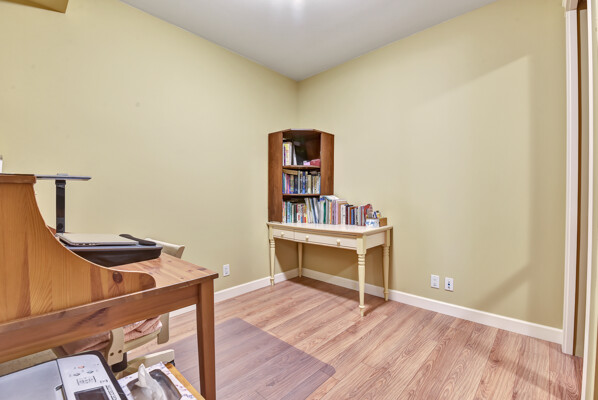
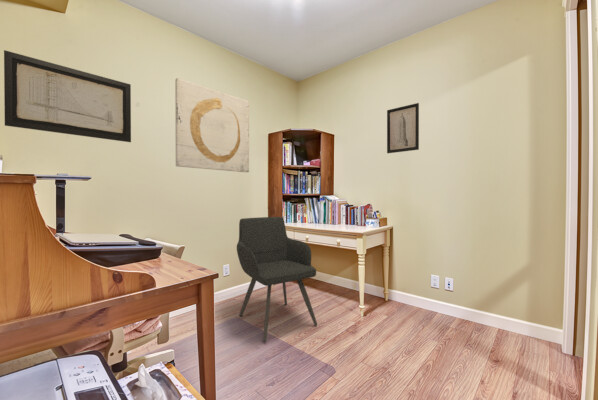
+ wall art (75, 102)
+ armchair (274, 268)
+ wall art (215, 130)
+ wall art (402, 129)
